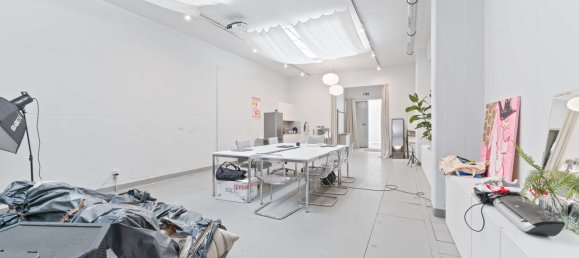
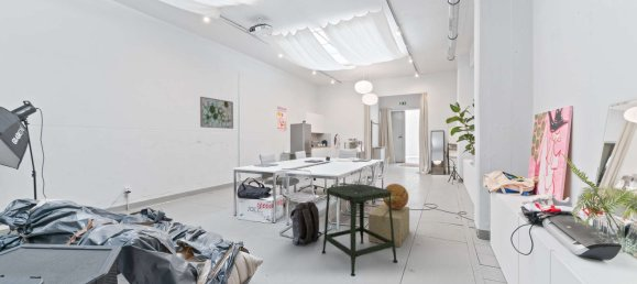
+ cardboard box (389, 222)
+ wall art (218, 113)
+ stool (355, 222)
+ decorative sphere (395, 196)
+ backpack (306, 220)
